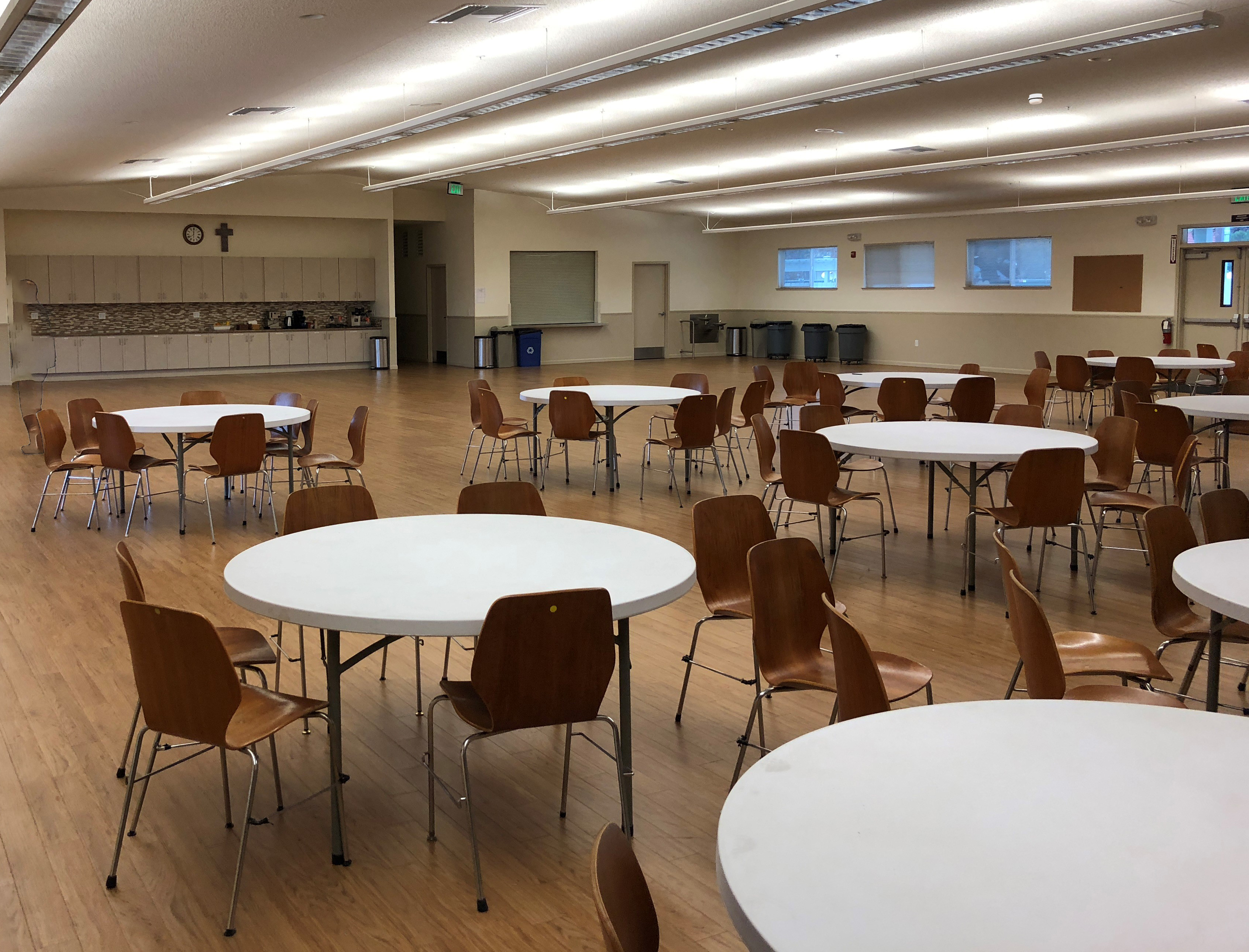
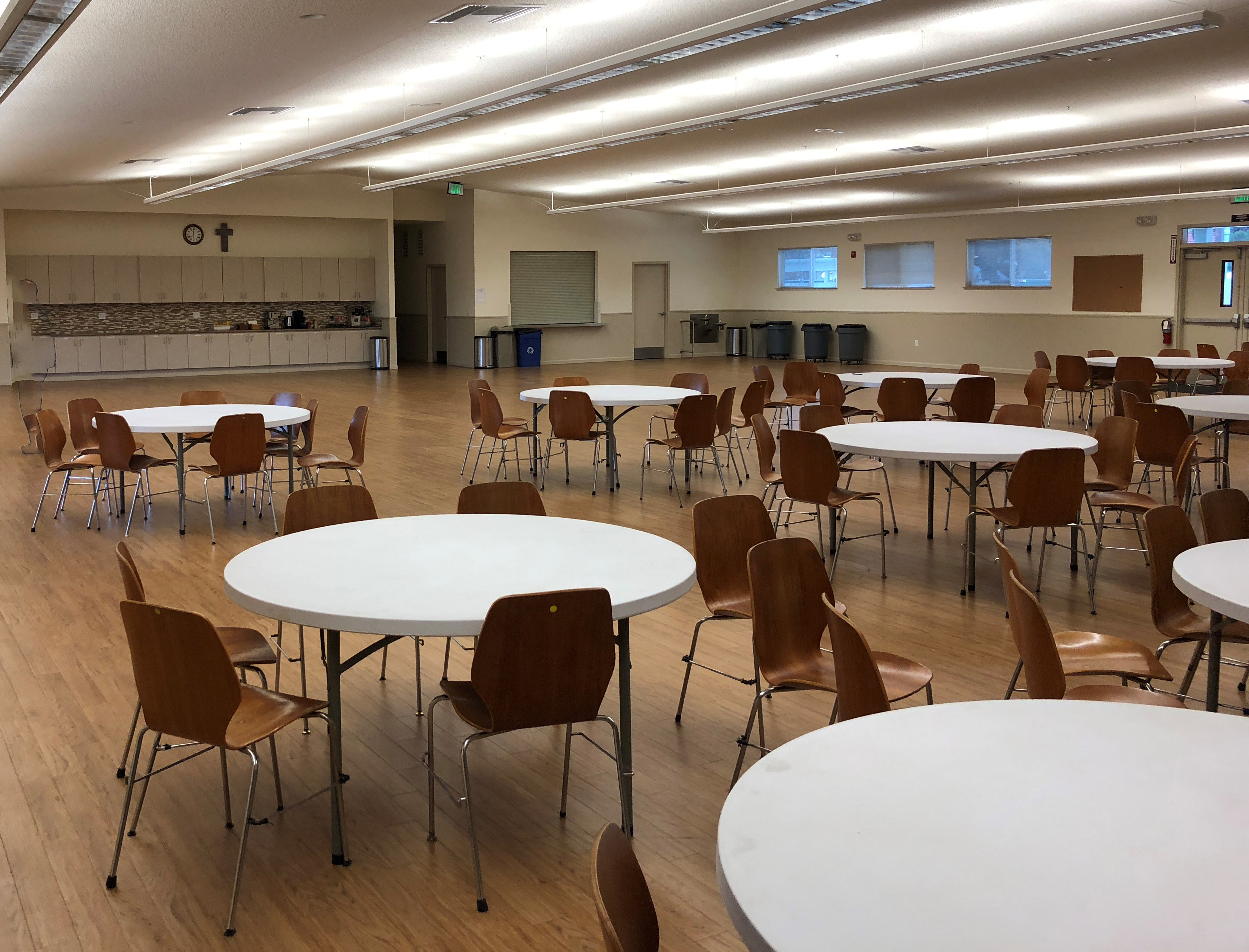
- smoke detector (1036, 99)
